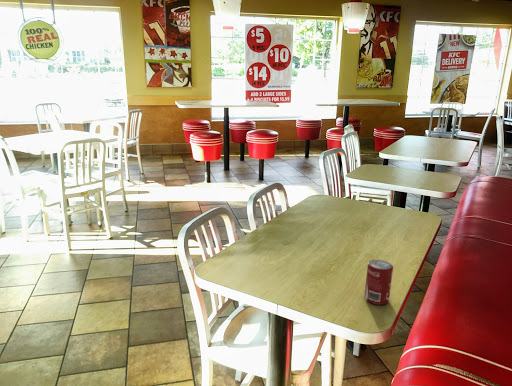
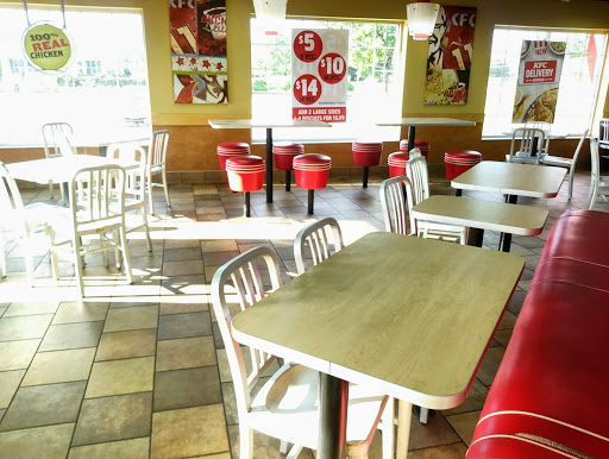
- pop (378, 281)
